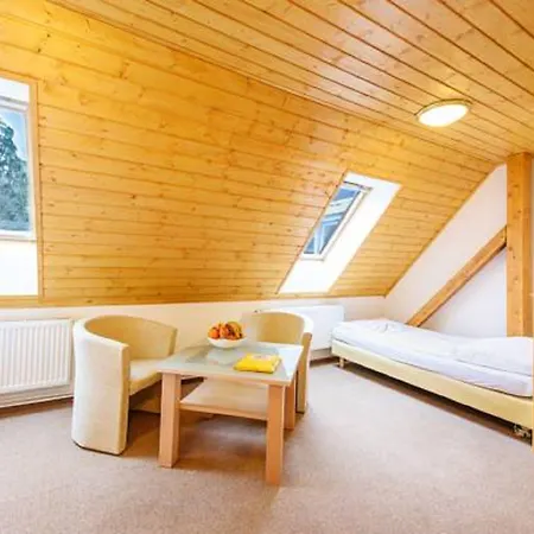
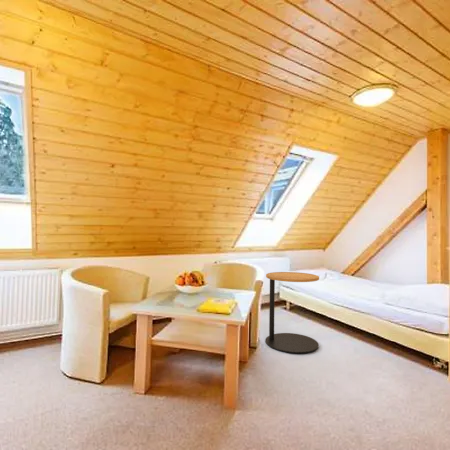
+ side table (273, 309)
